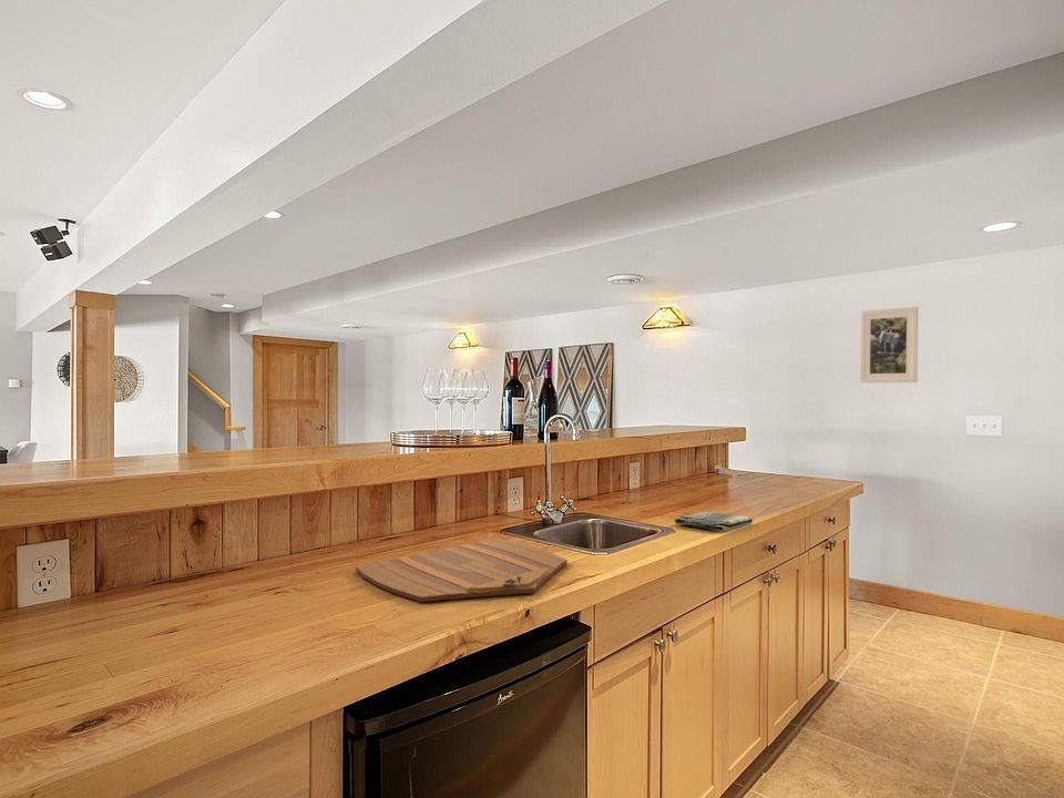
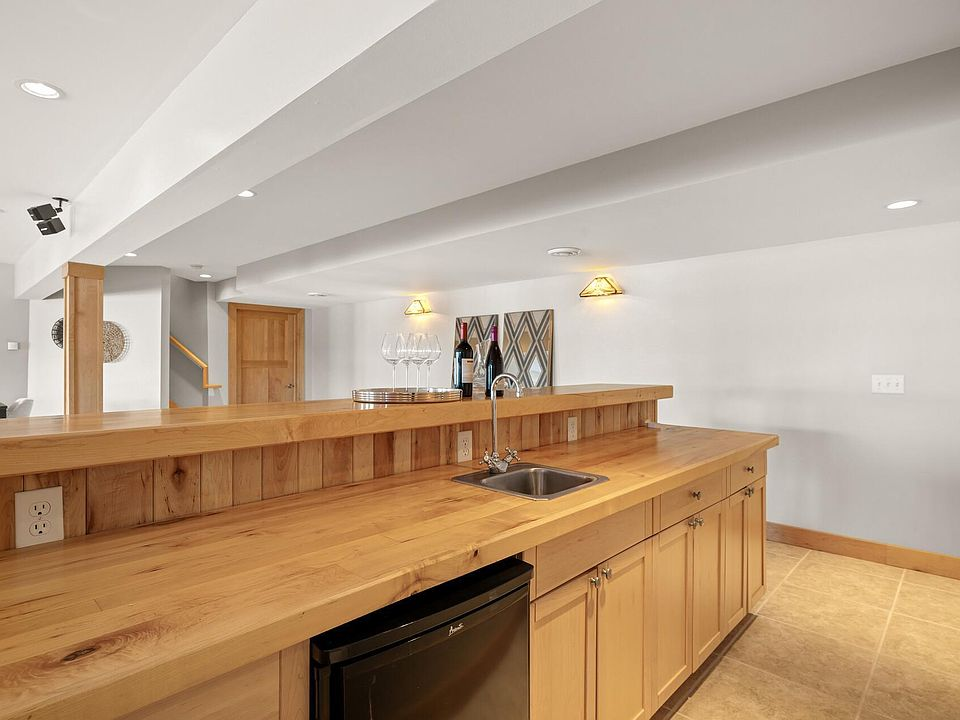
- cutting board (478, 566)
- dish towel (713, 519)
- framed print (888, 346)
